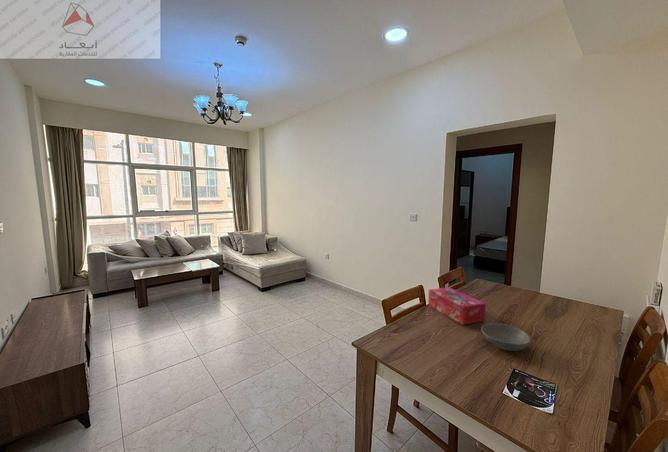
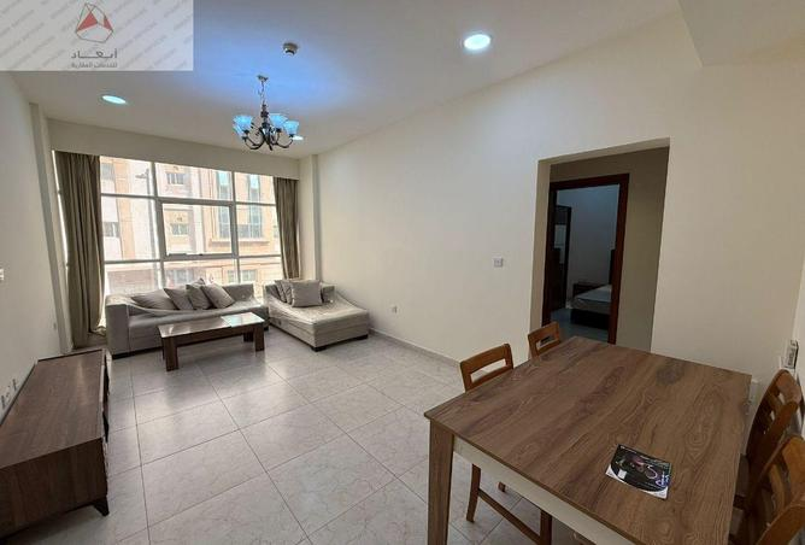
- soup bowl (505, 339)
- tissue box (454, 304)
